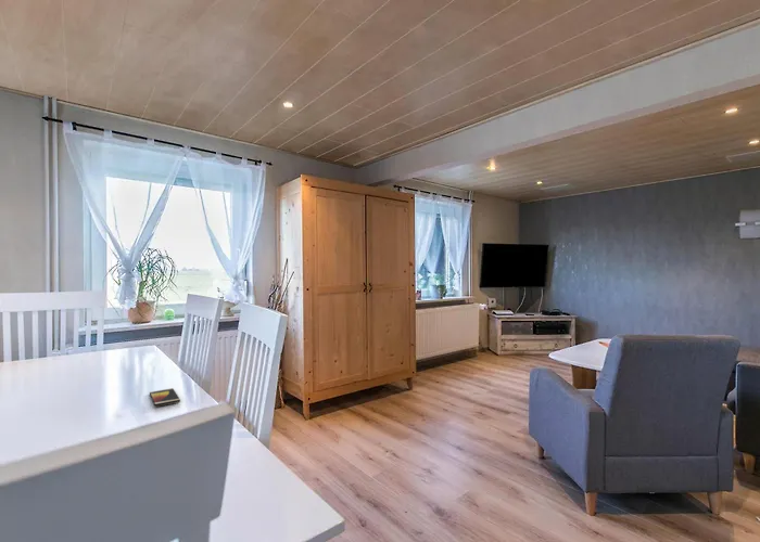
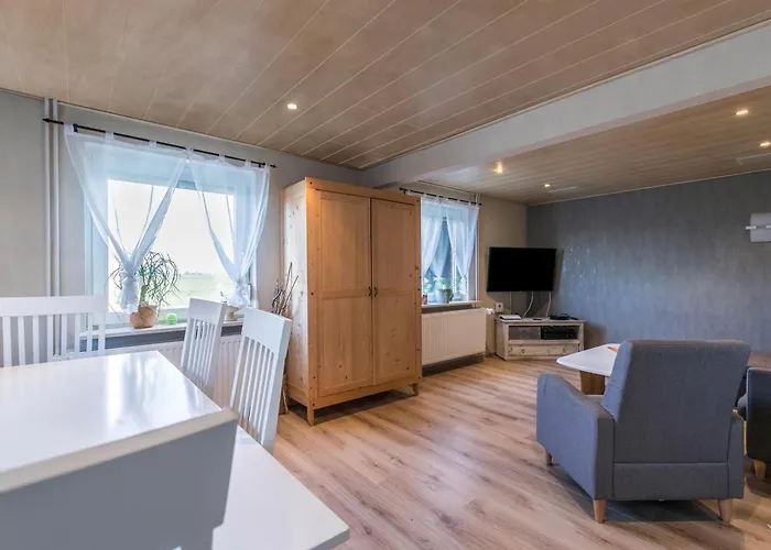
- smartphone (164, 396)
